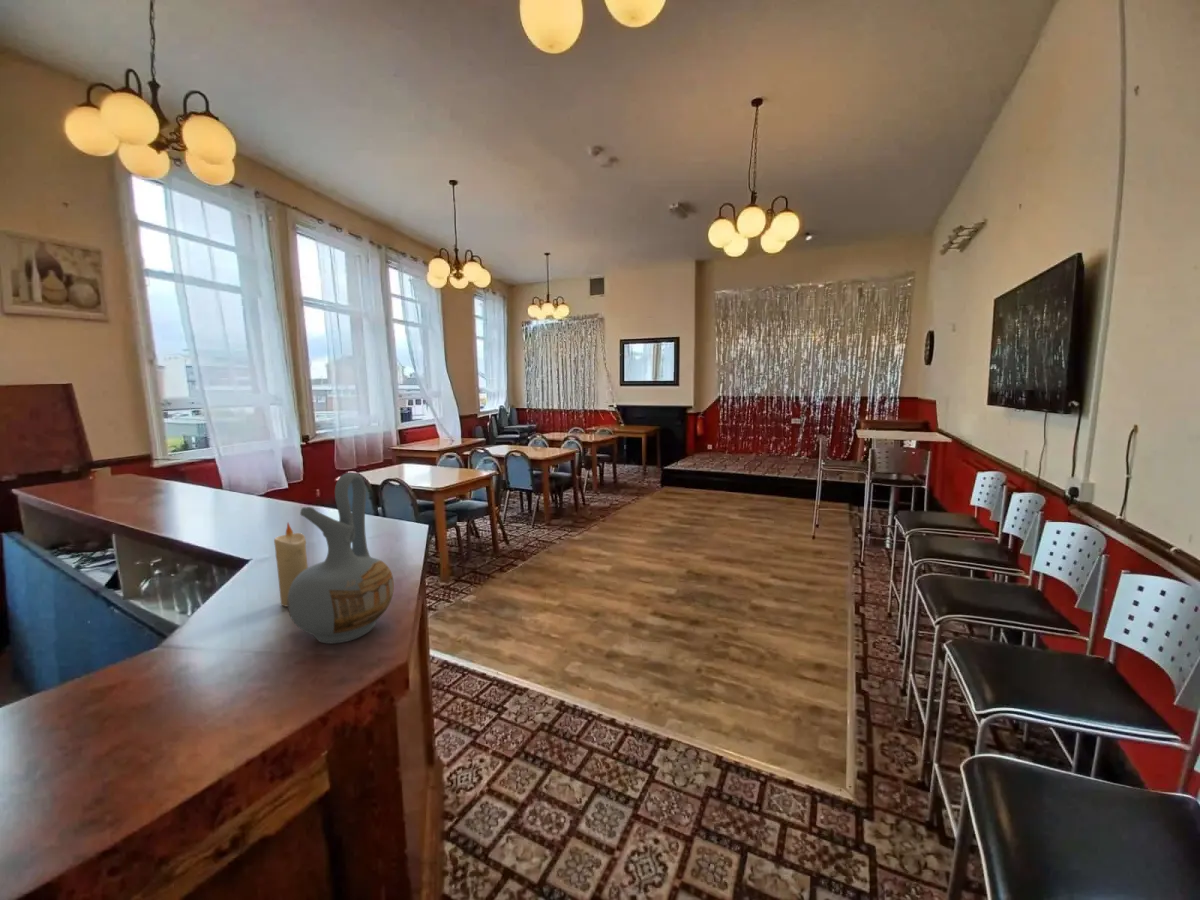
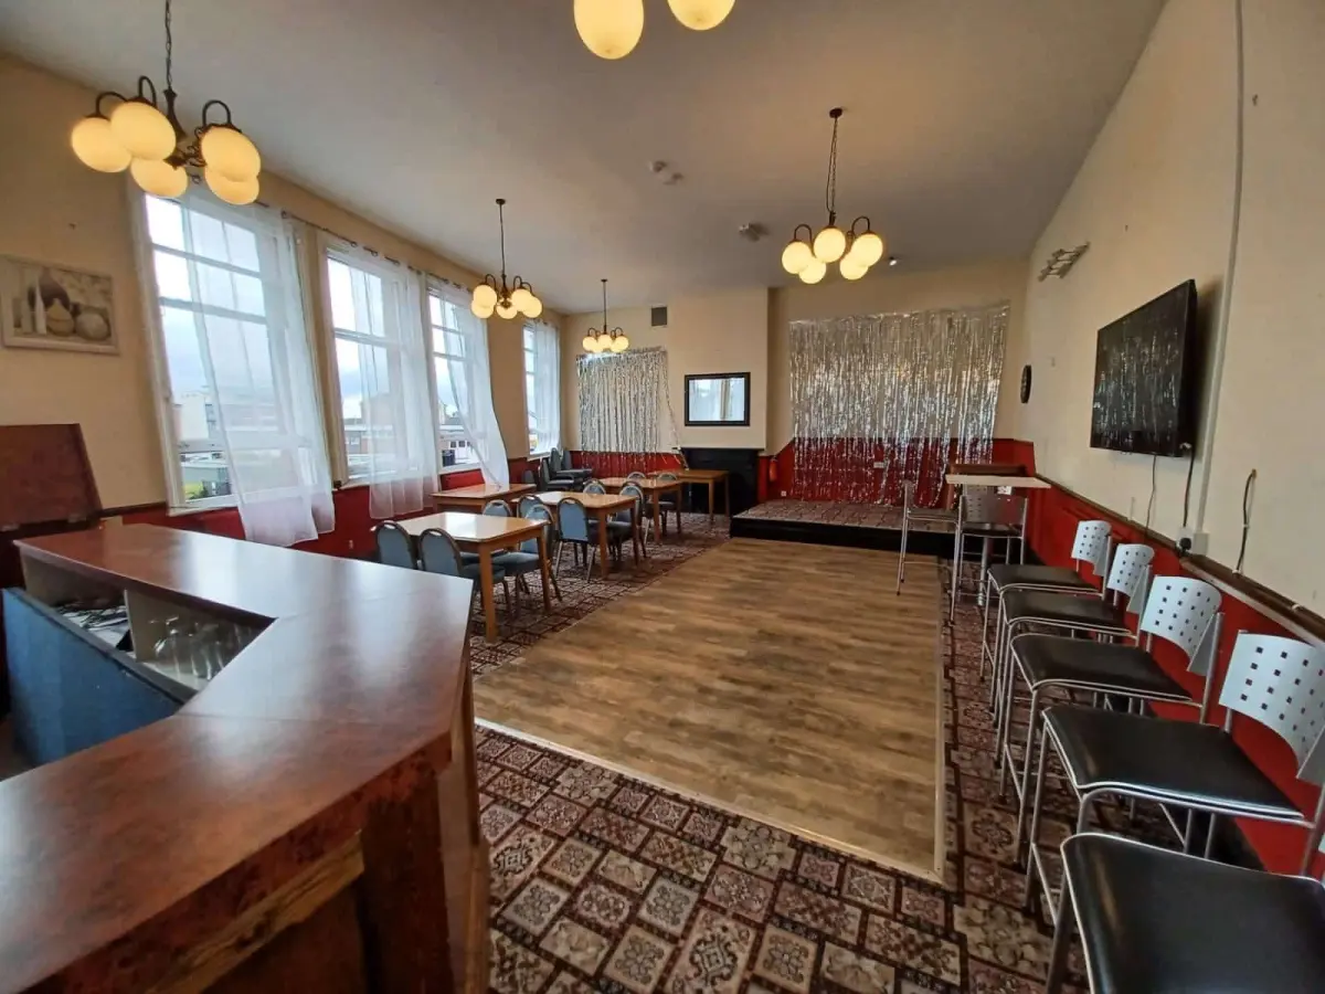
- candle (292, 562)
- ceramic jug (340, 555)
